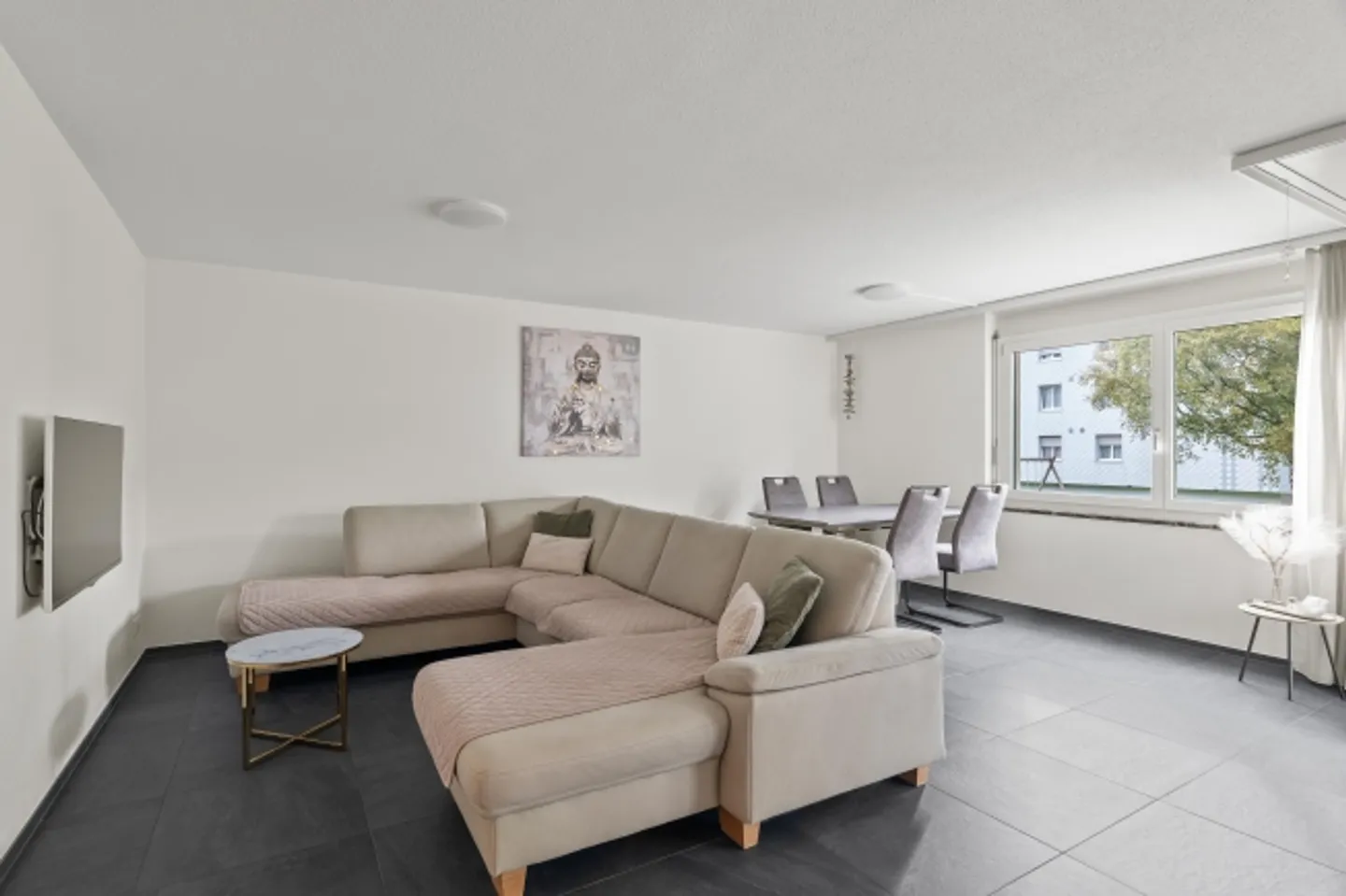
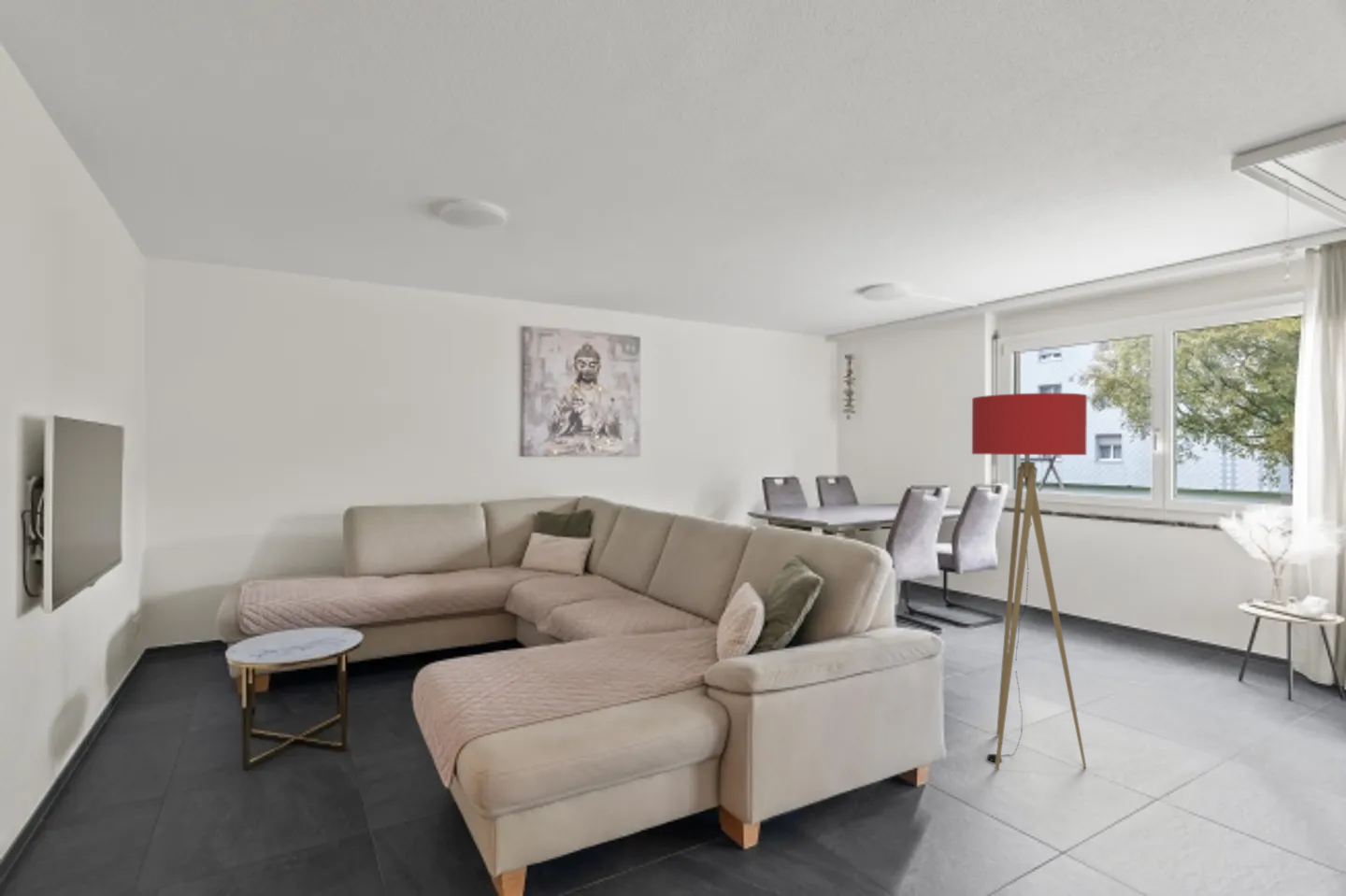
+ floor lamp (1027, 576)
